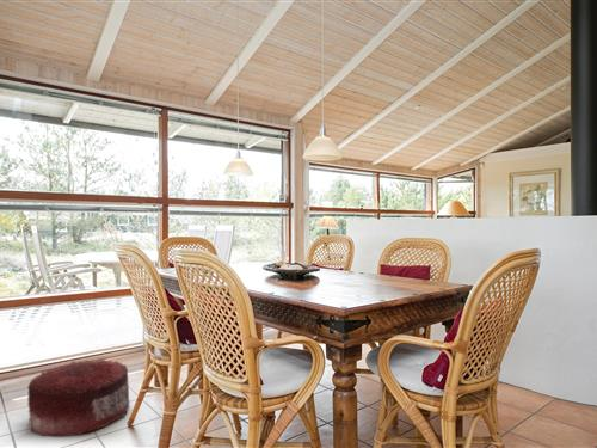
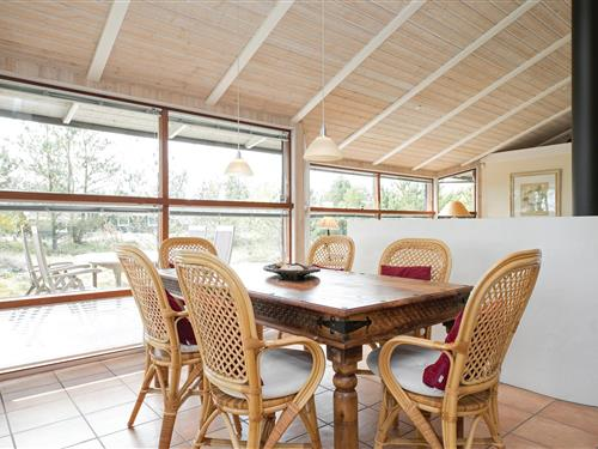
- pouf (81, 392)
